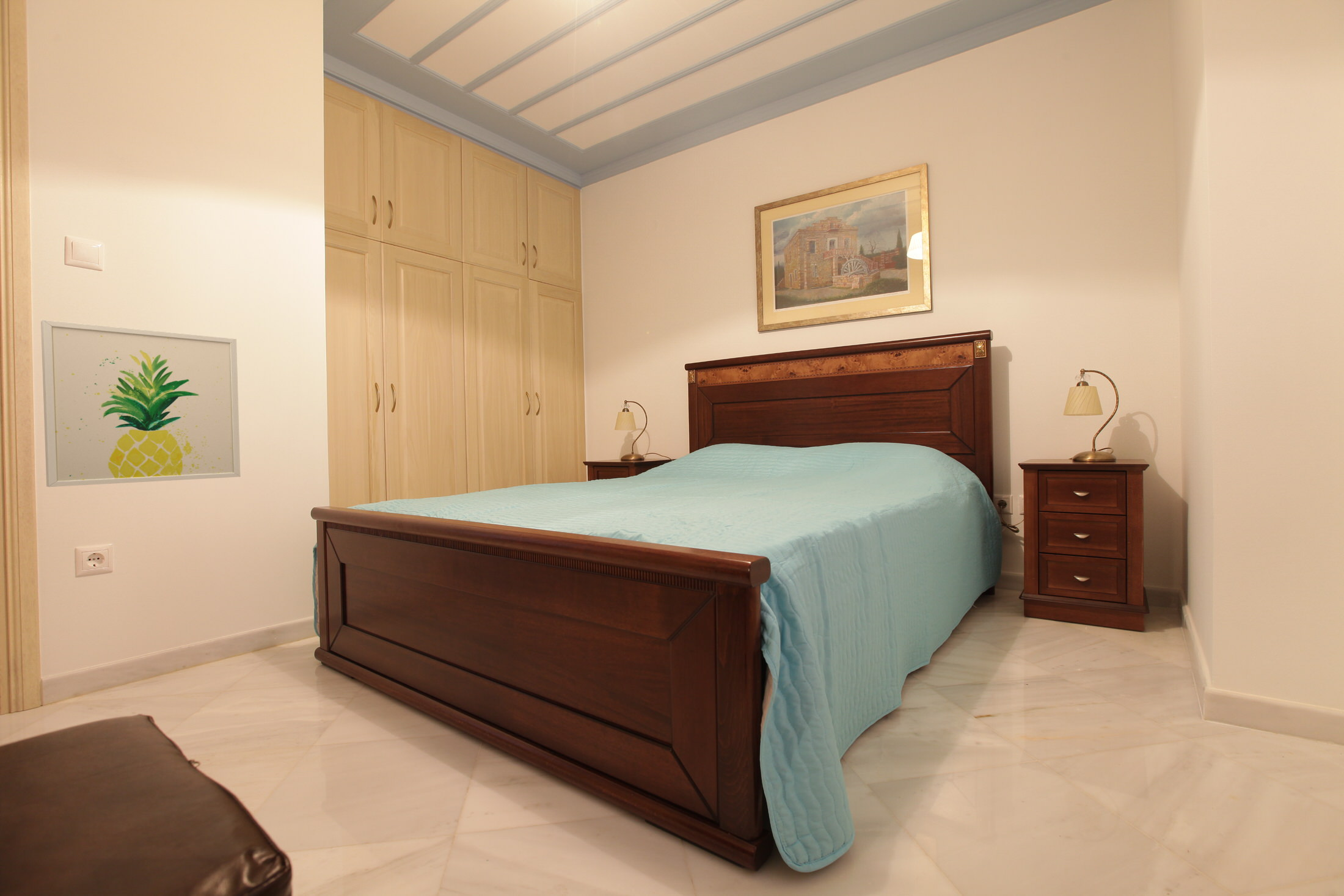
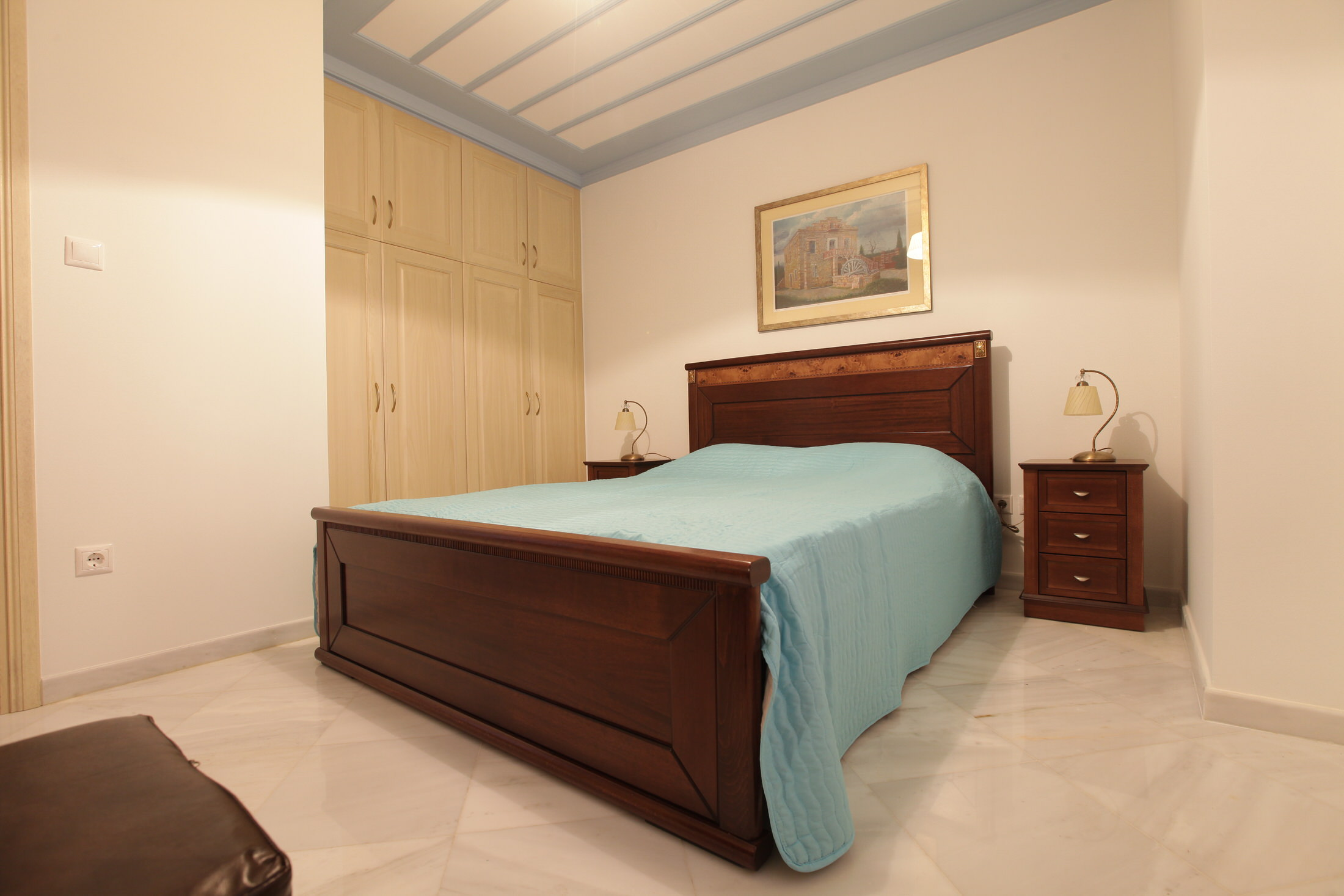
- wall art (150, 406)
